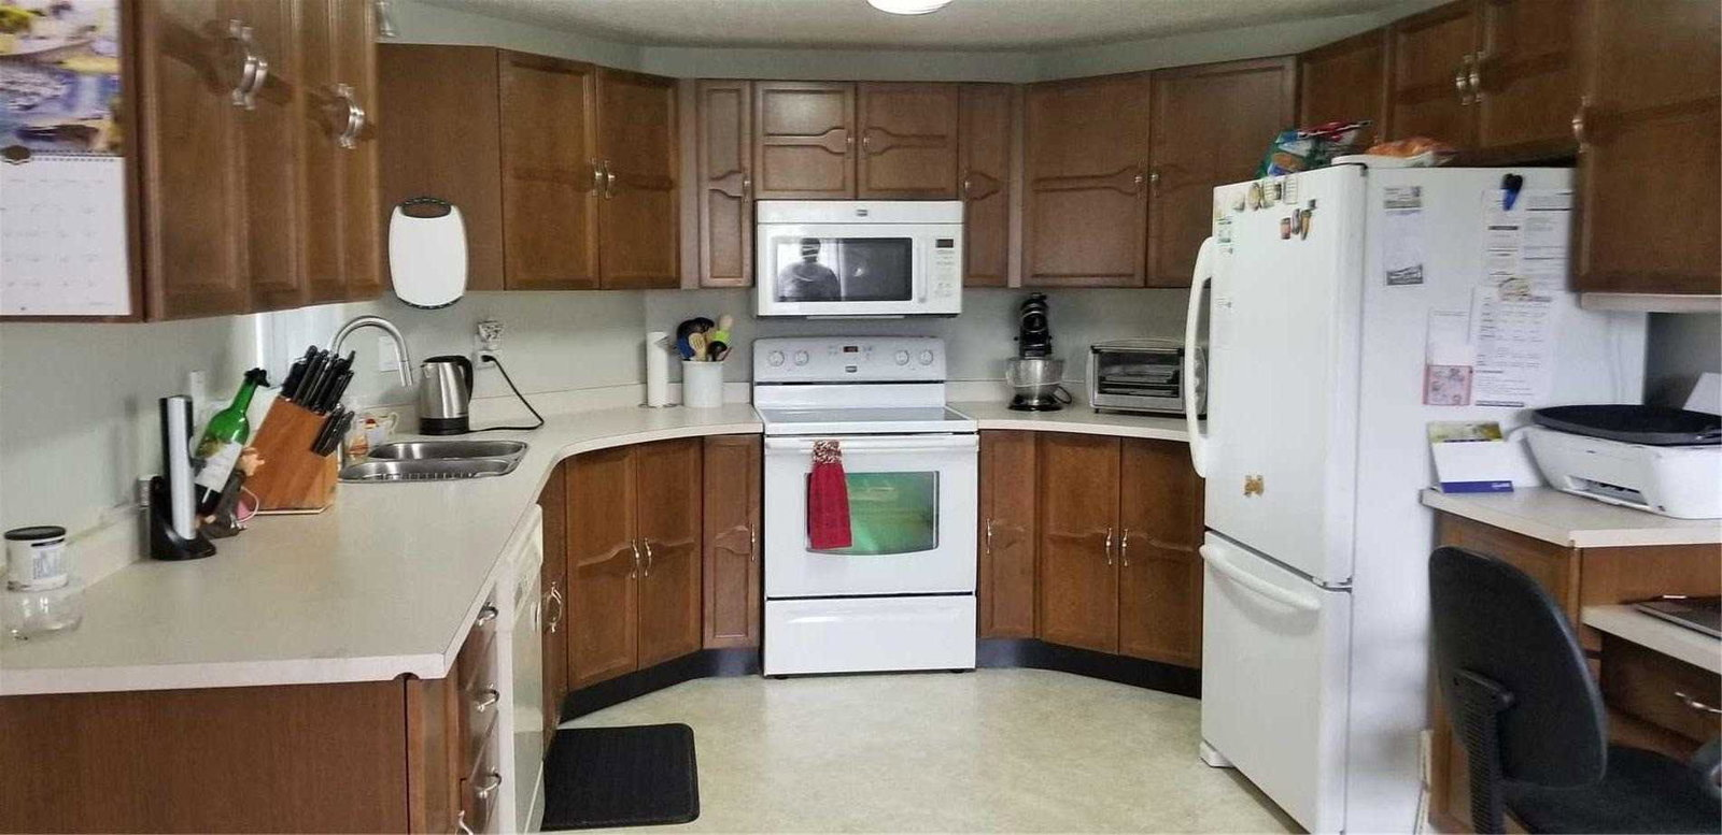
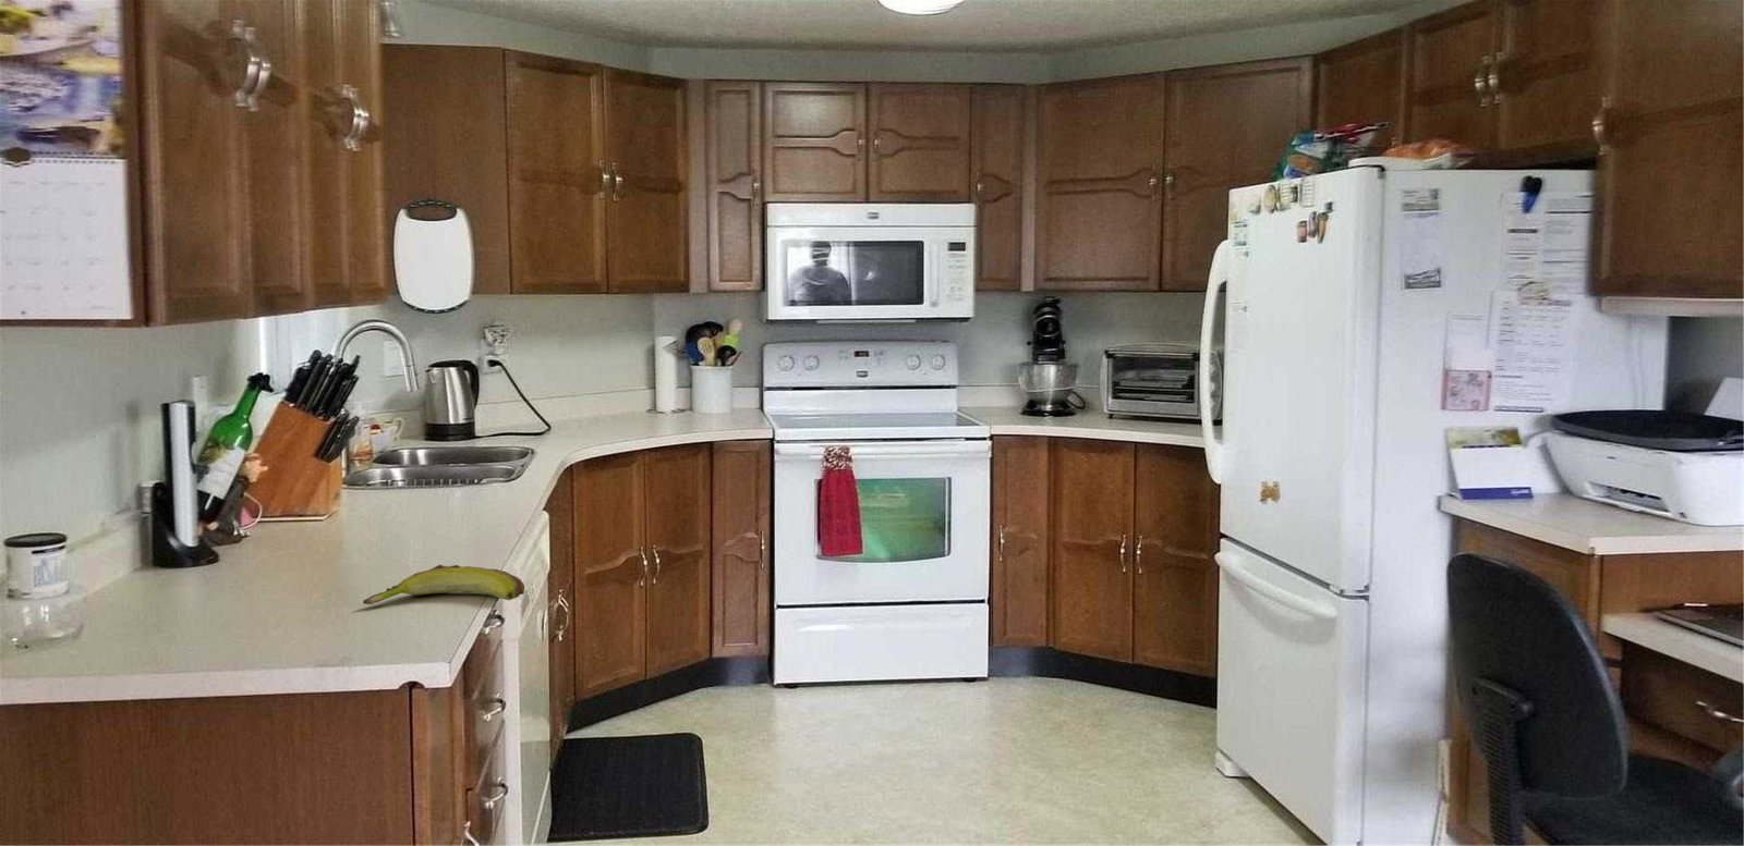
+ banana (444, 586)
